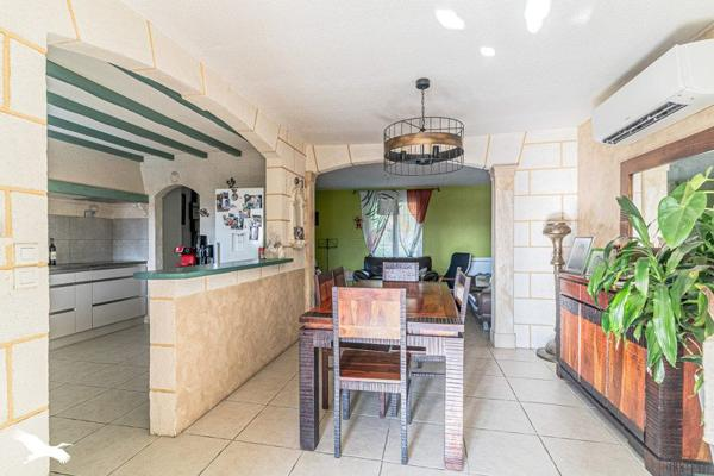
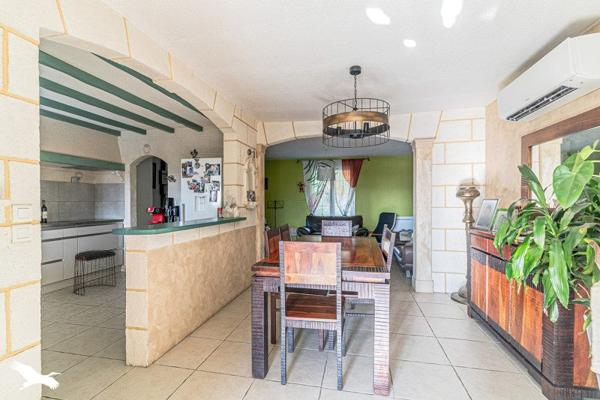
+ stool (91, 270)
